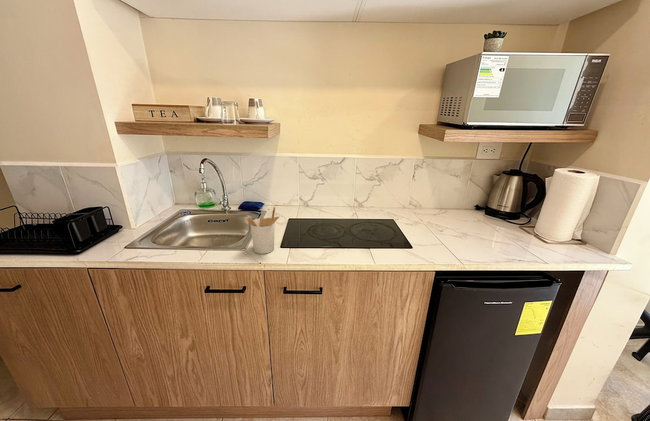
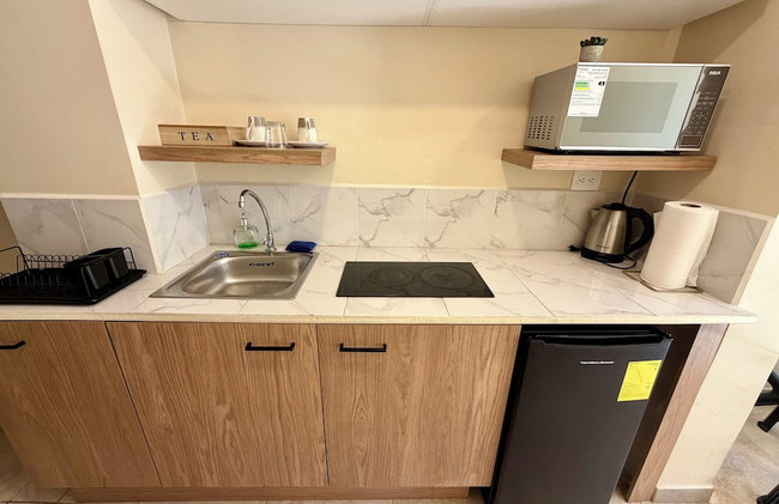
- utensil holder (265, 231)
